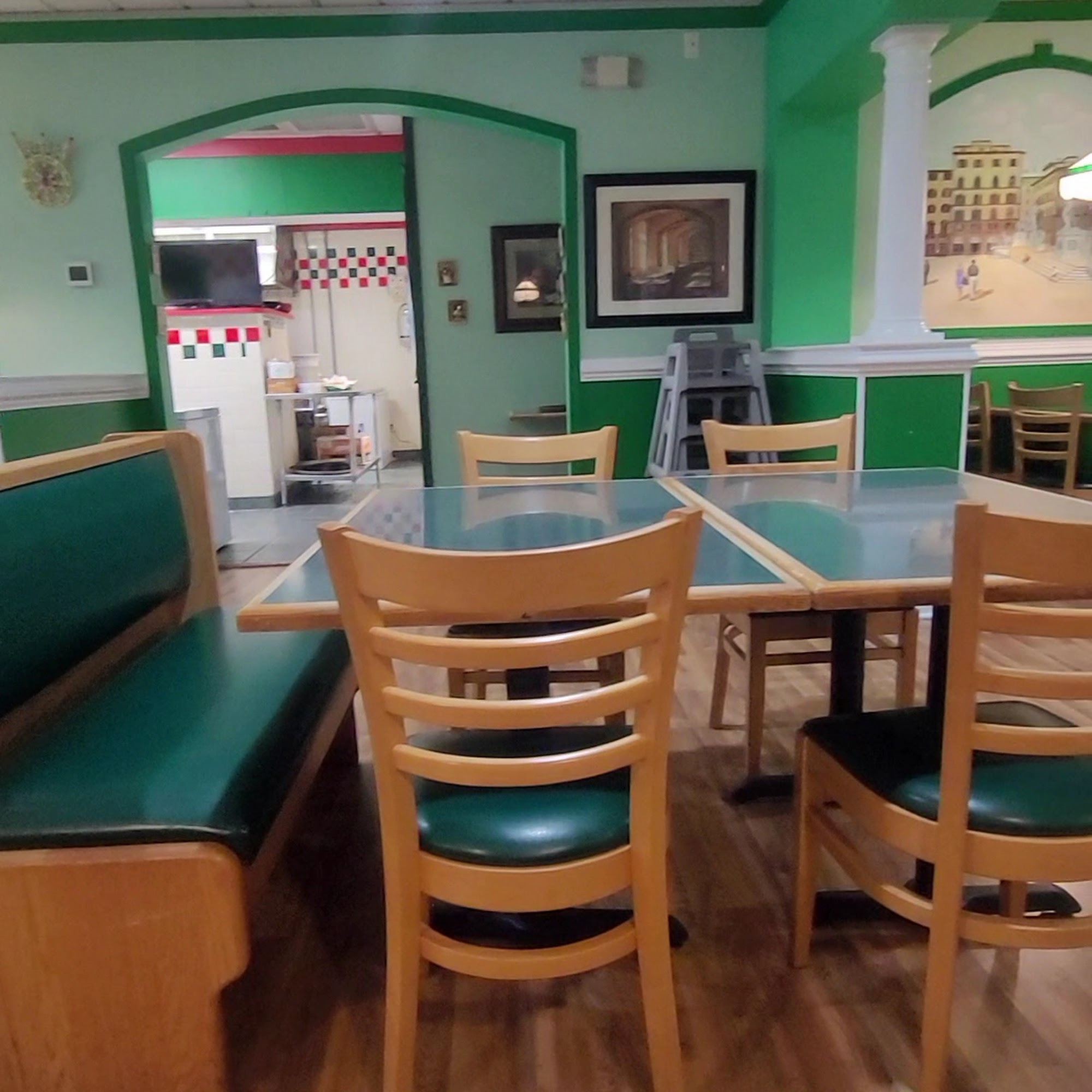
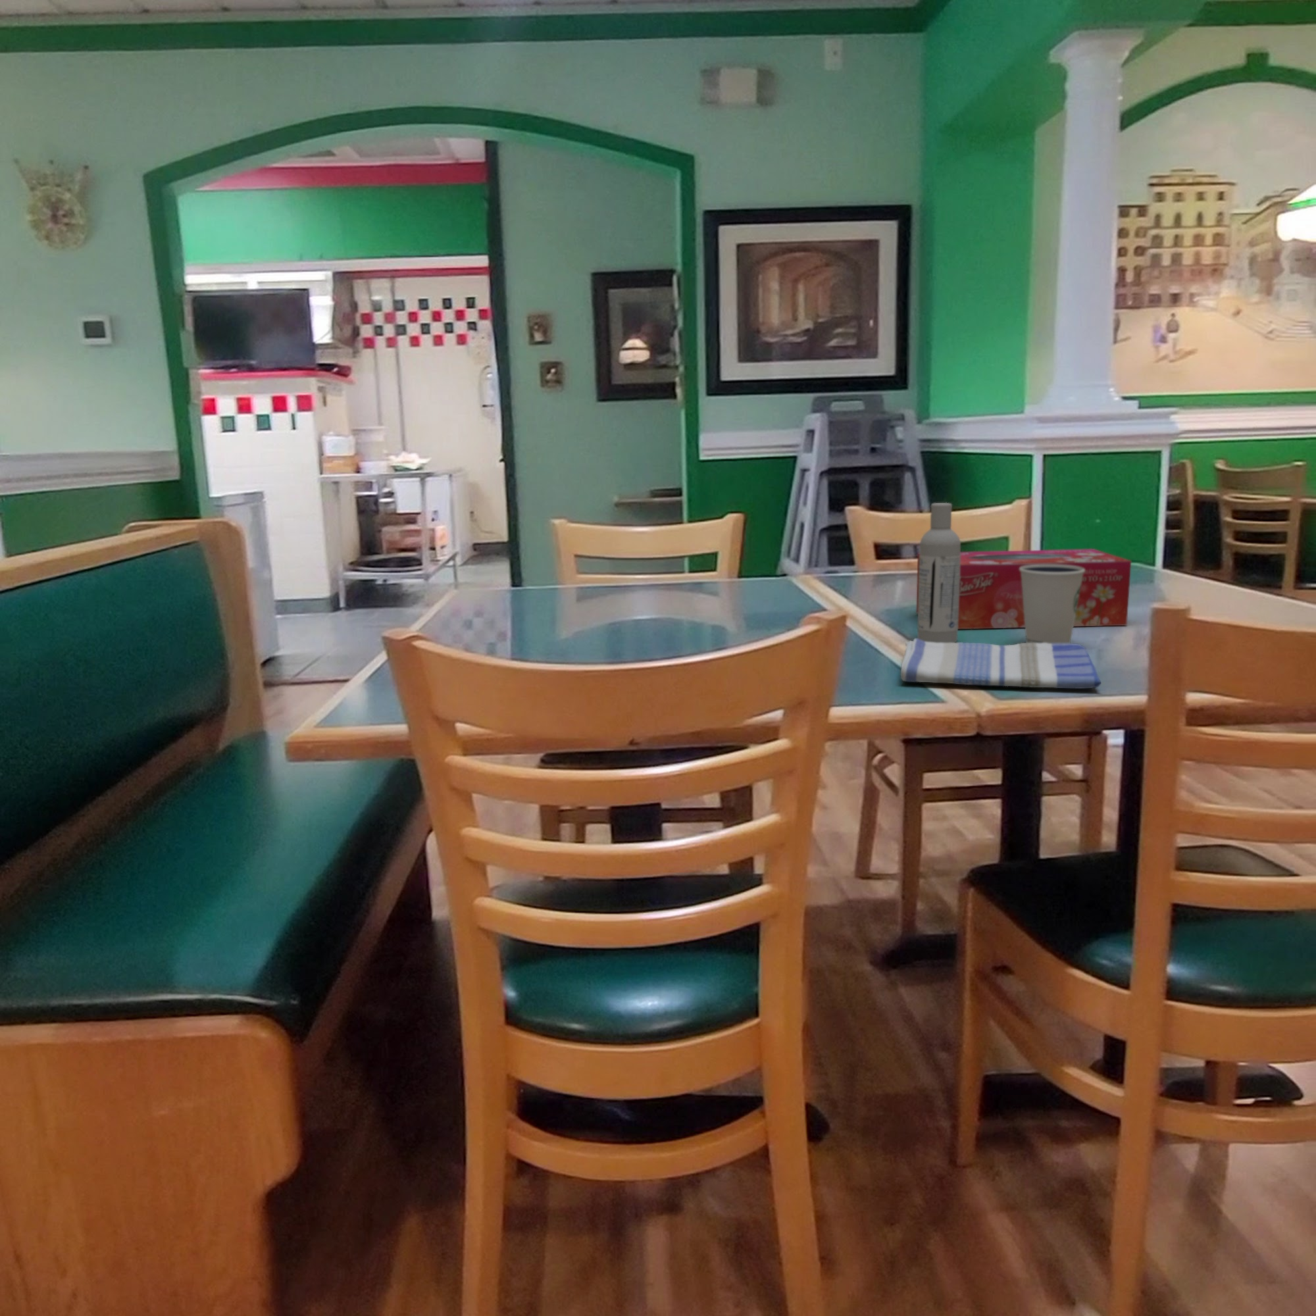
+ bottle (939, 574)
+ dish towel (995, 662)
+ tissue box (1018, 588)
+ dixie cup (1050, 606)
